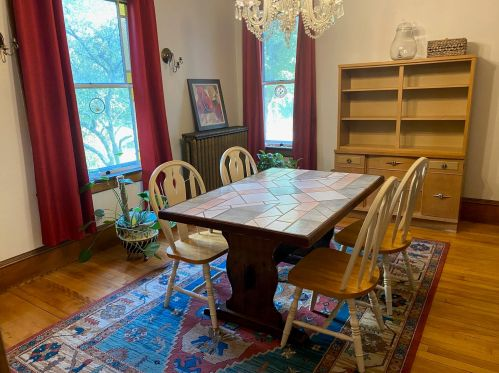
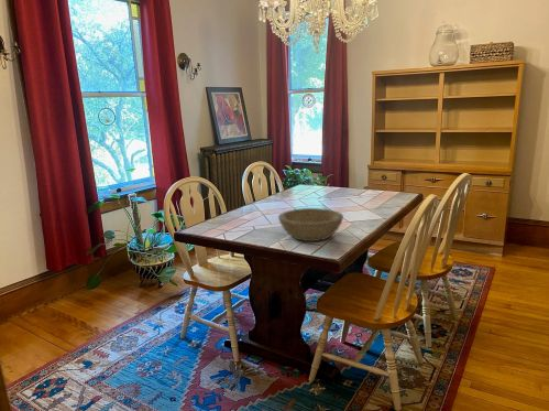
+ bowl (310, 225)
